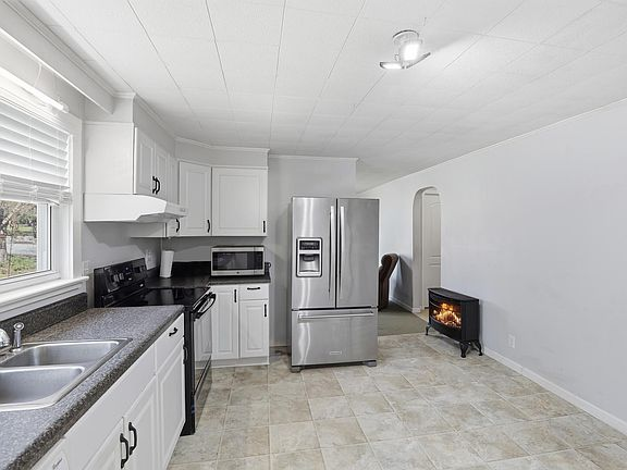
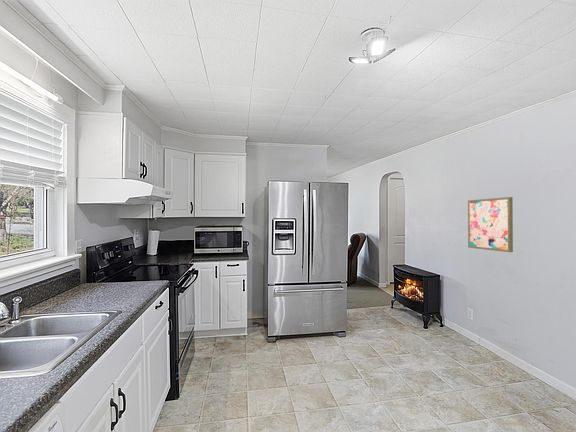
+ wall art (488, 224)
